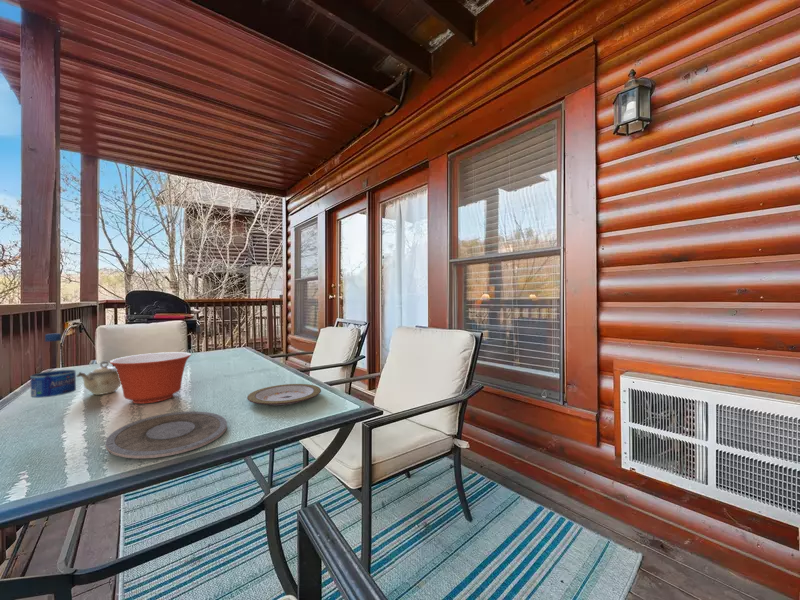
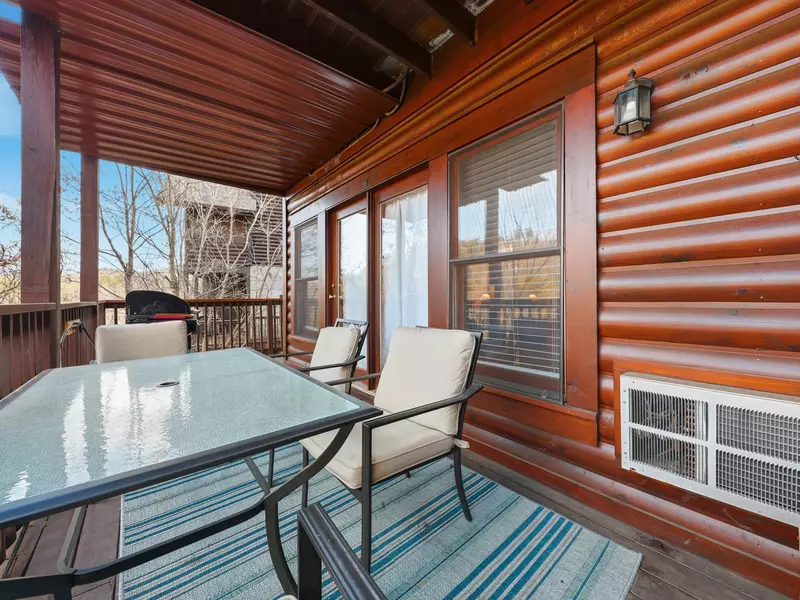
- water bottle (53, 379)
- plate (285, 395)
- teapot (102, 377)
- mixing bowl (153, 377)
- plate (171, 430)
